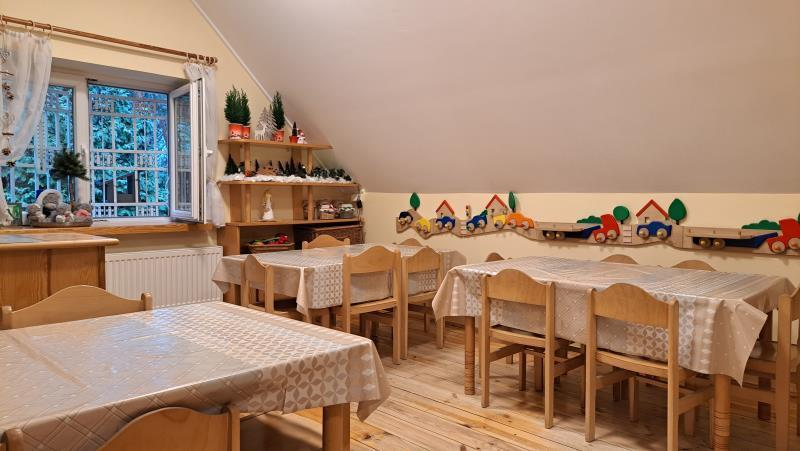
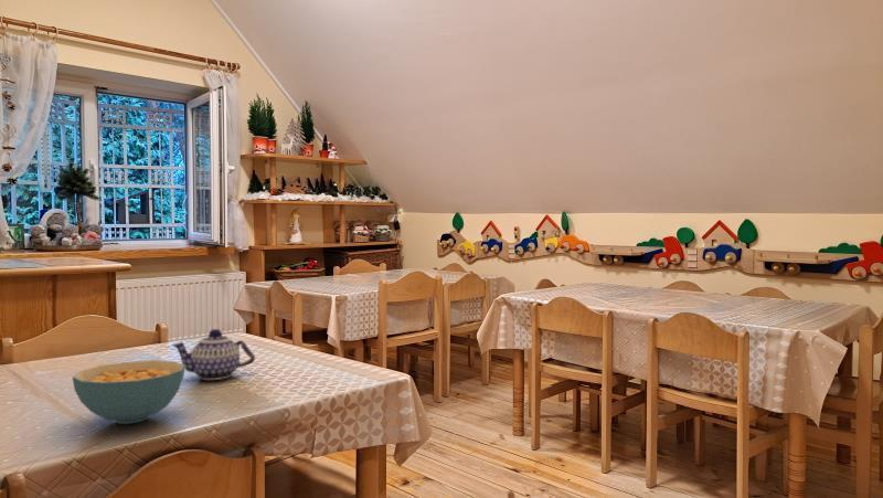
+ teapot (214, 352)
+ cereal bowl (131, 394)
